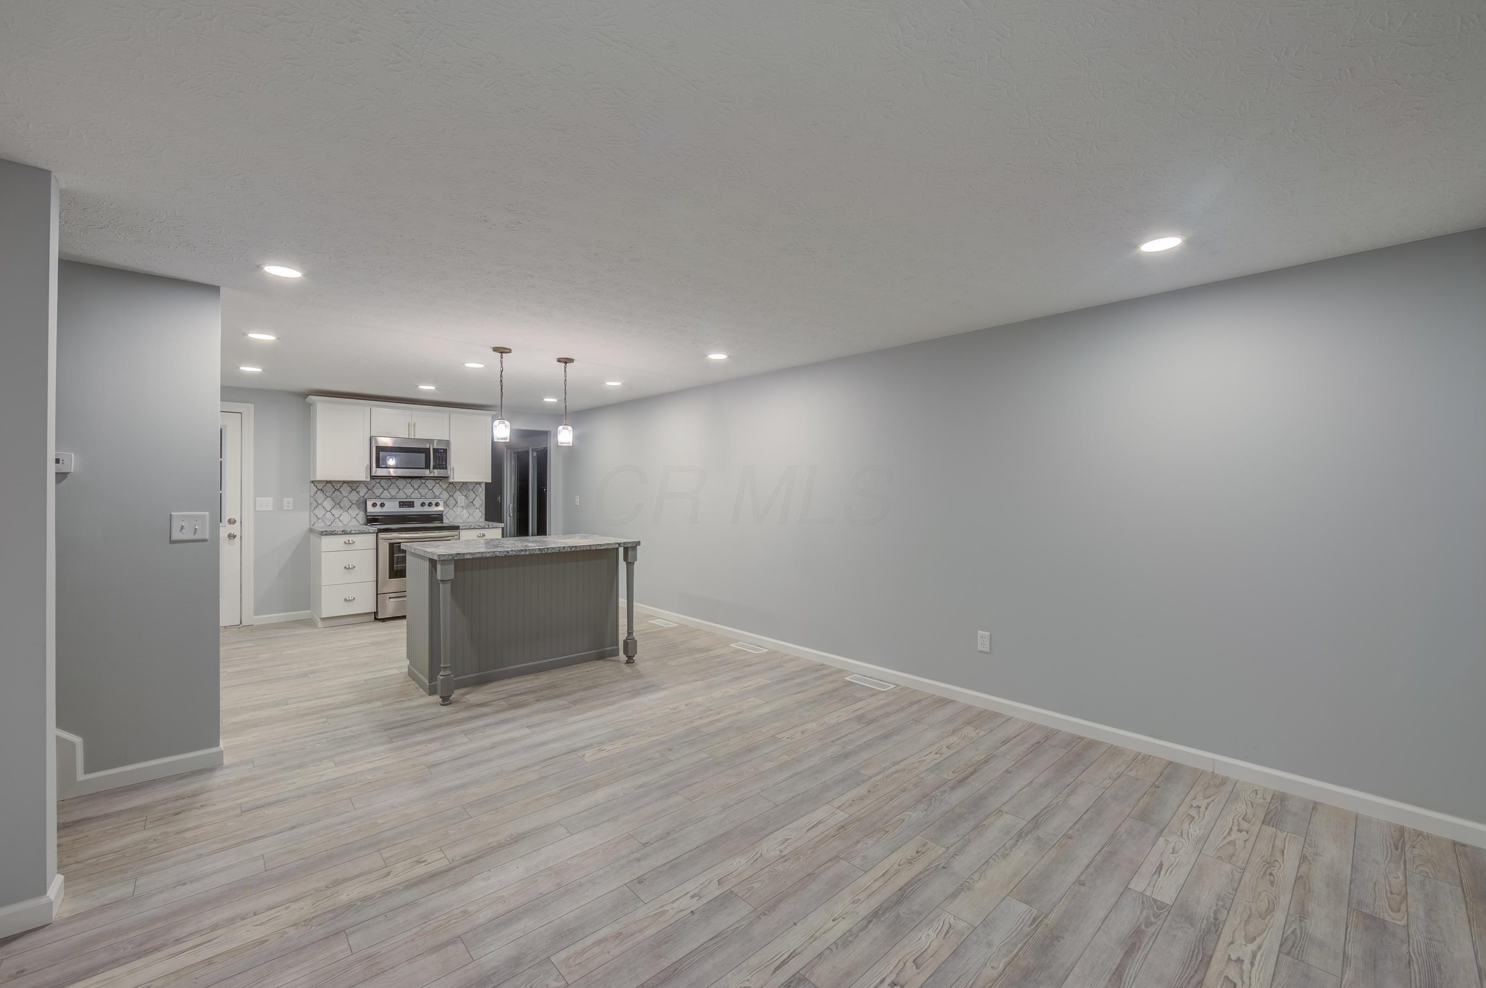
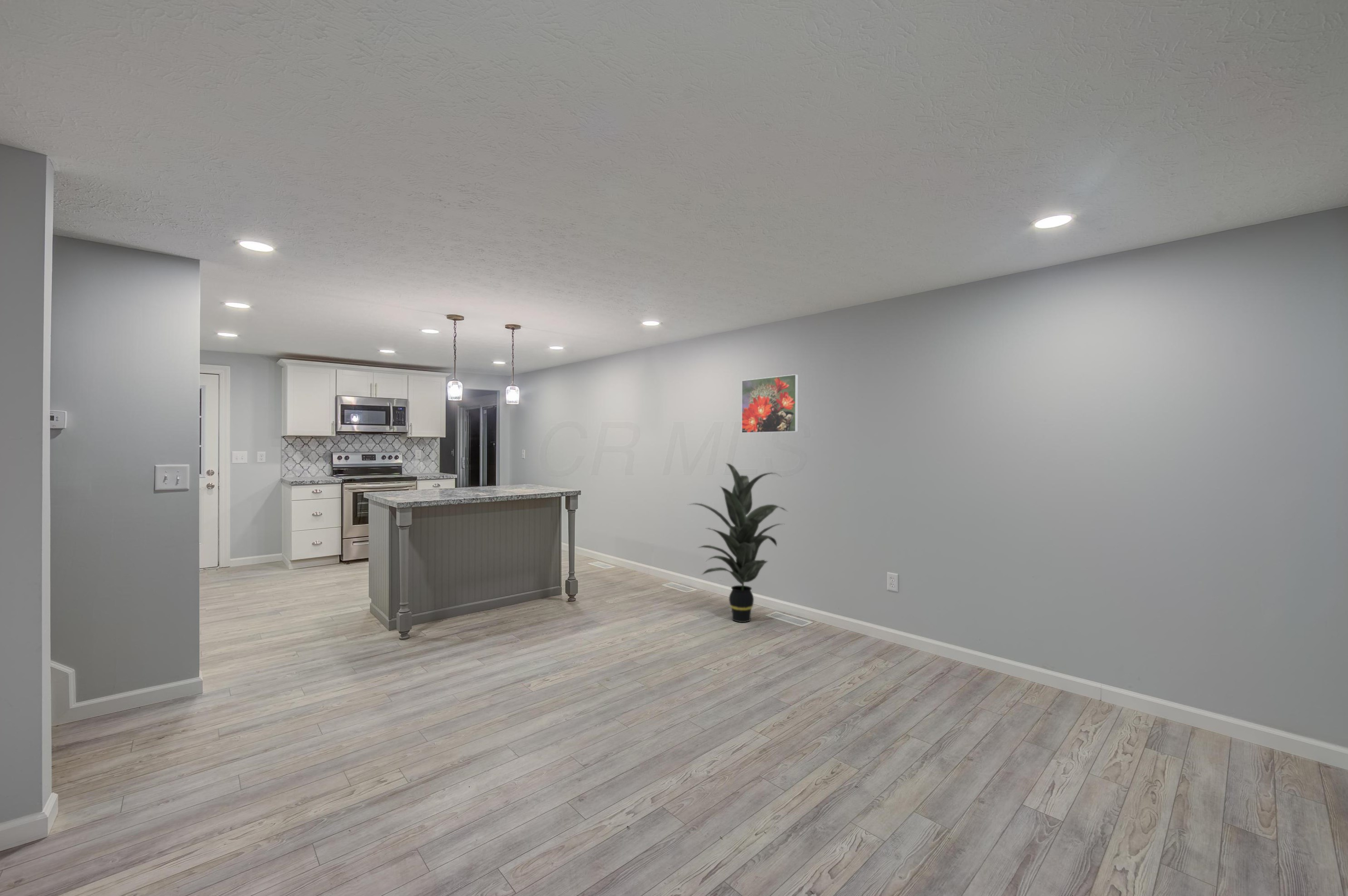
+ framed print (768, 405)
+ indoor plant (740, 540)
